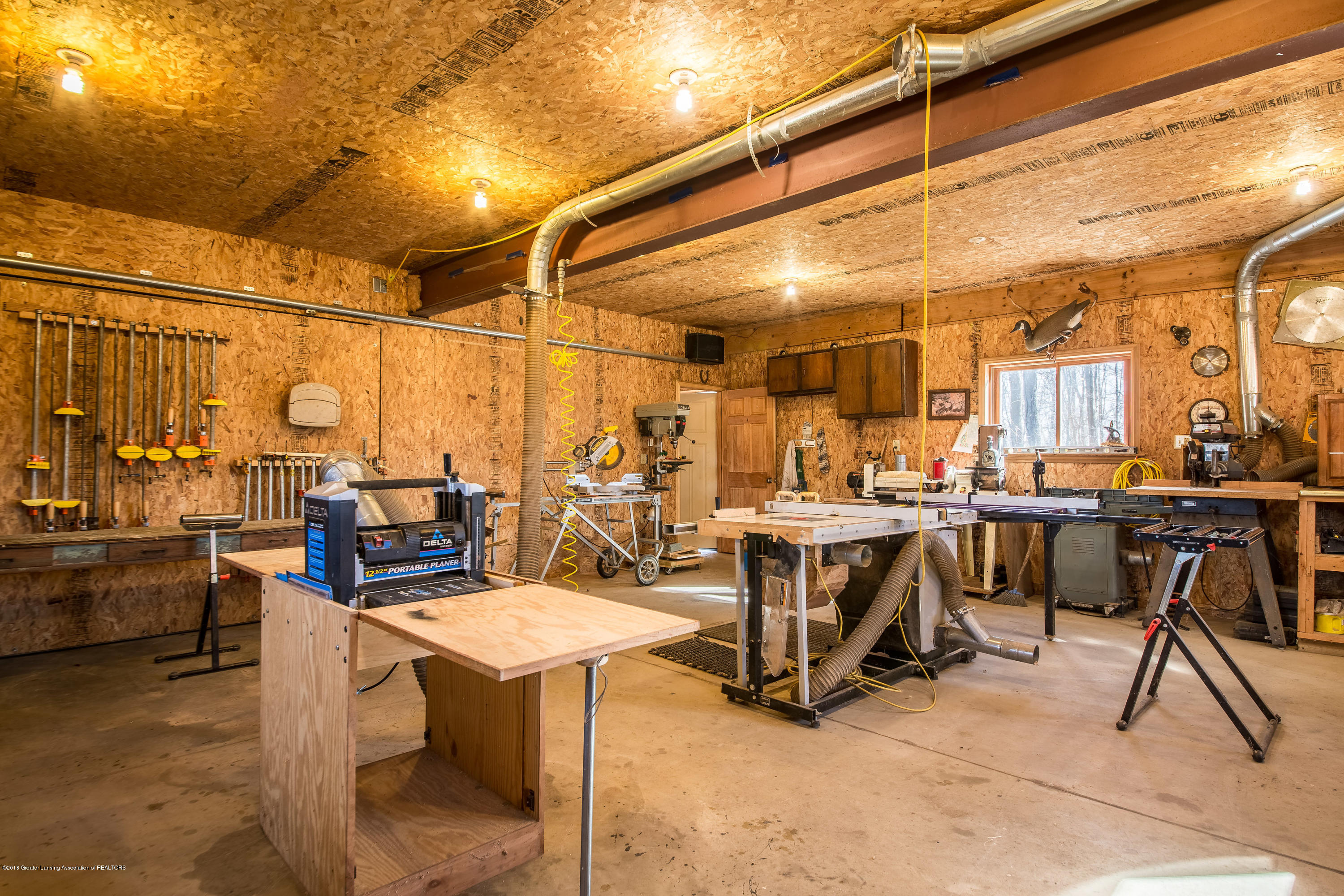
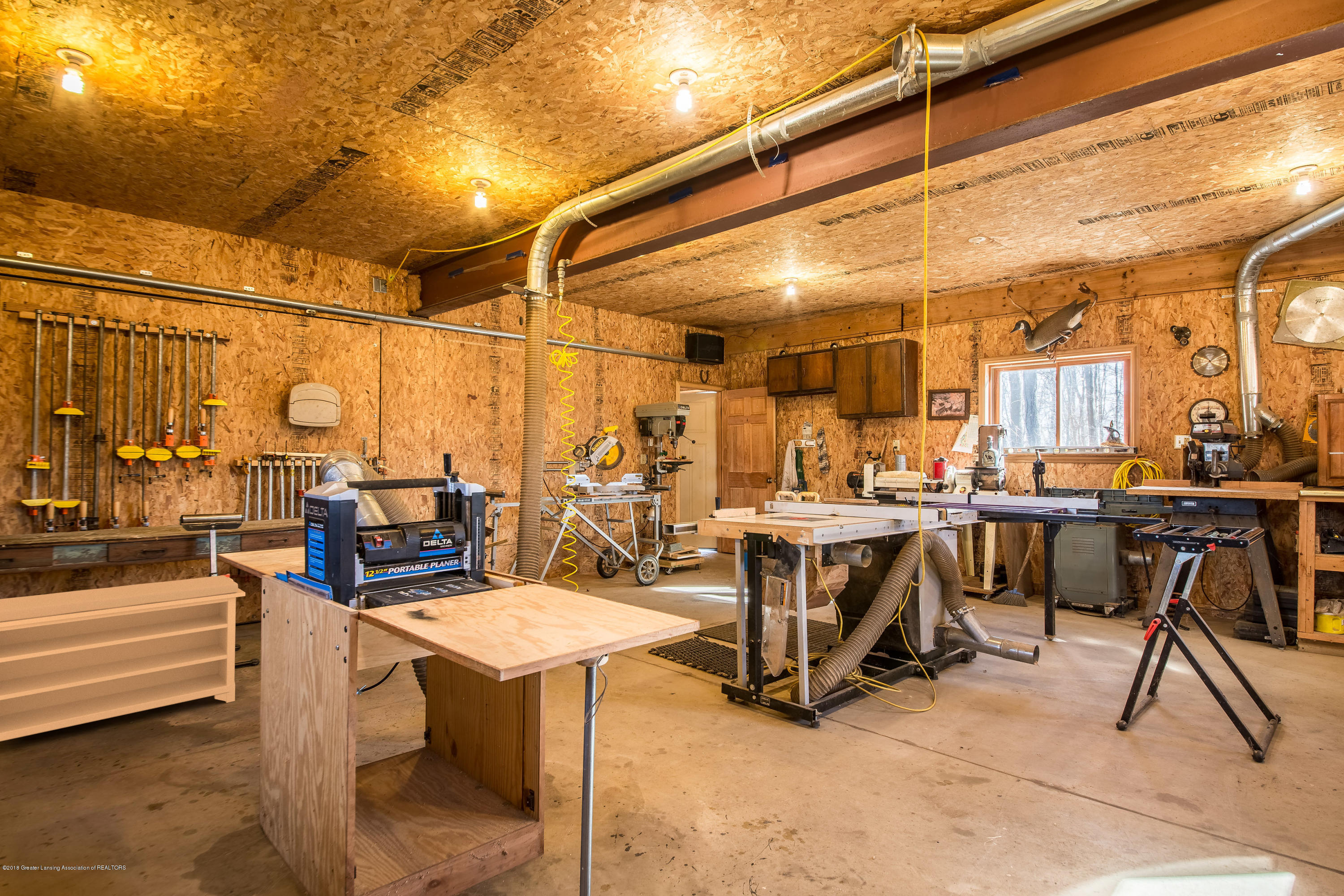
+ bench (111, 655)
